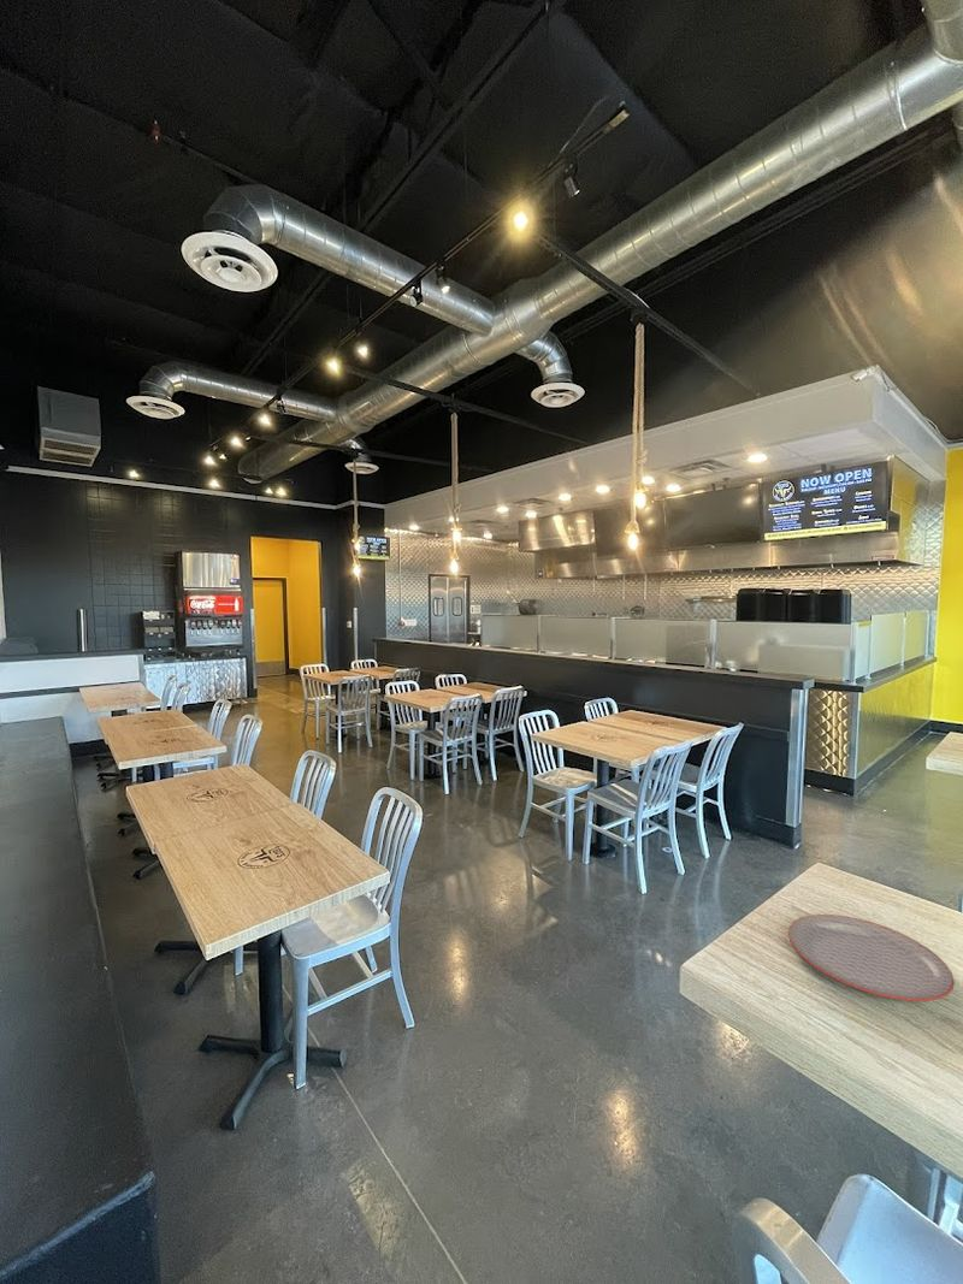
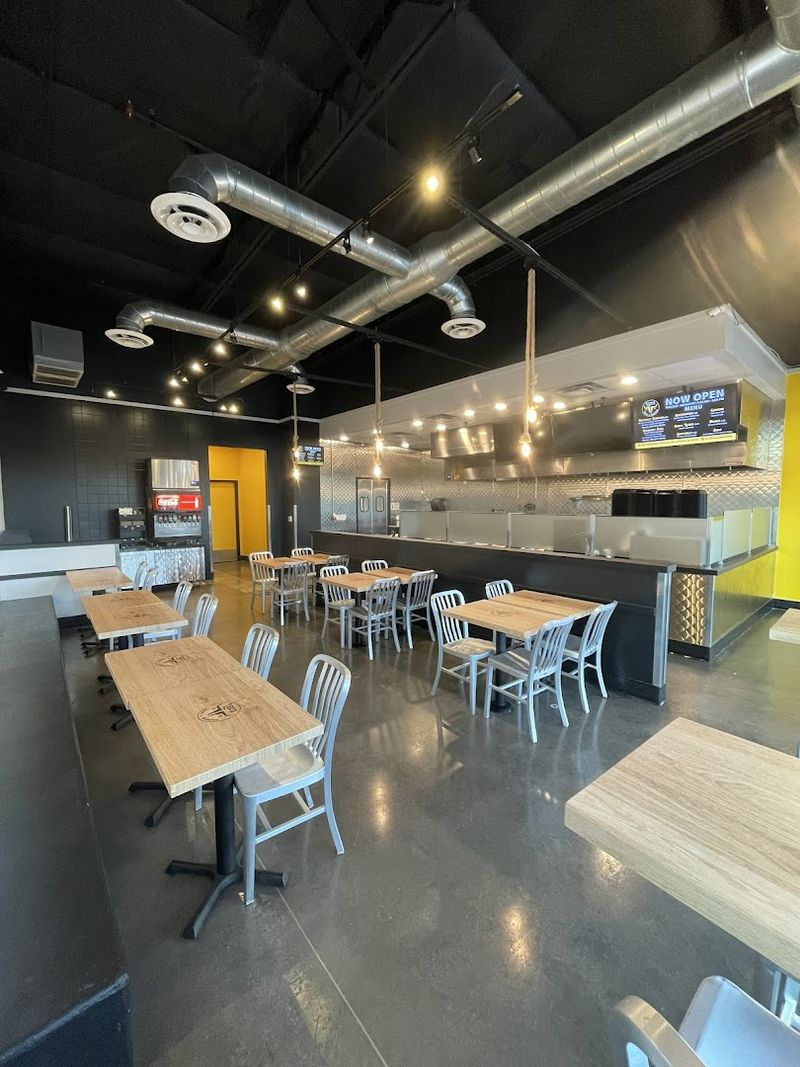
- plate (864, 957)
